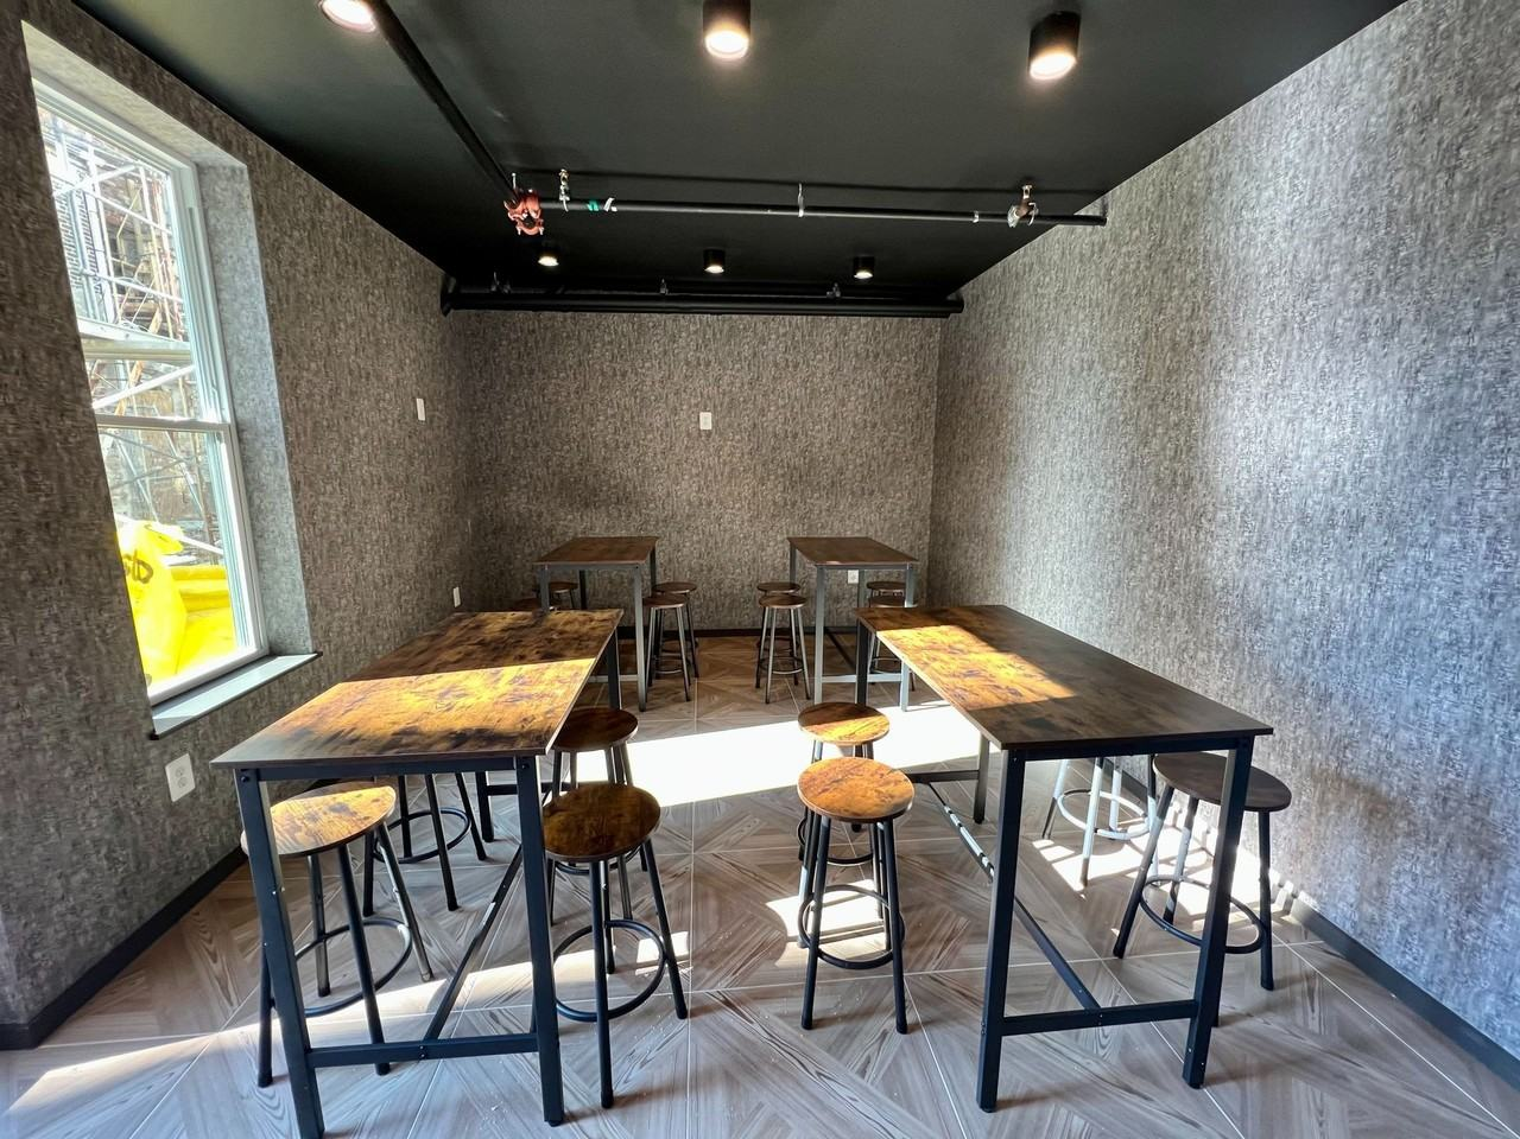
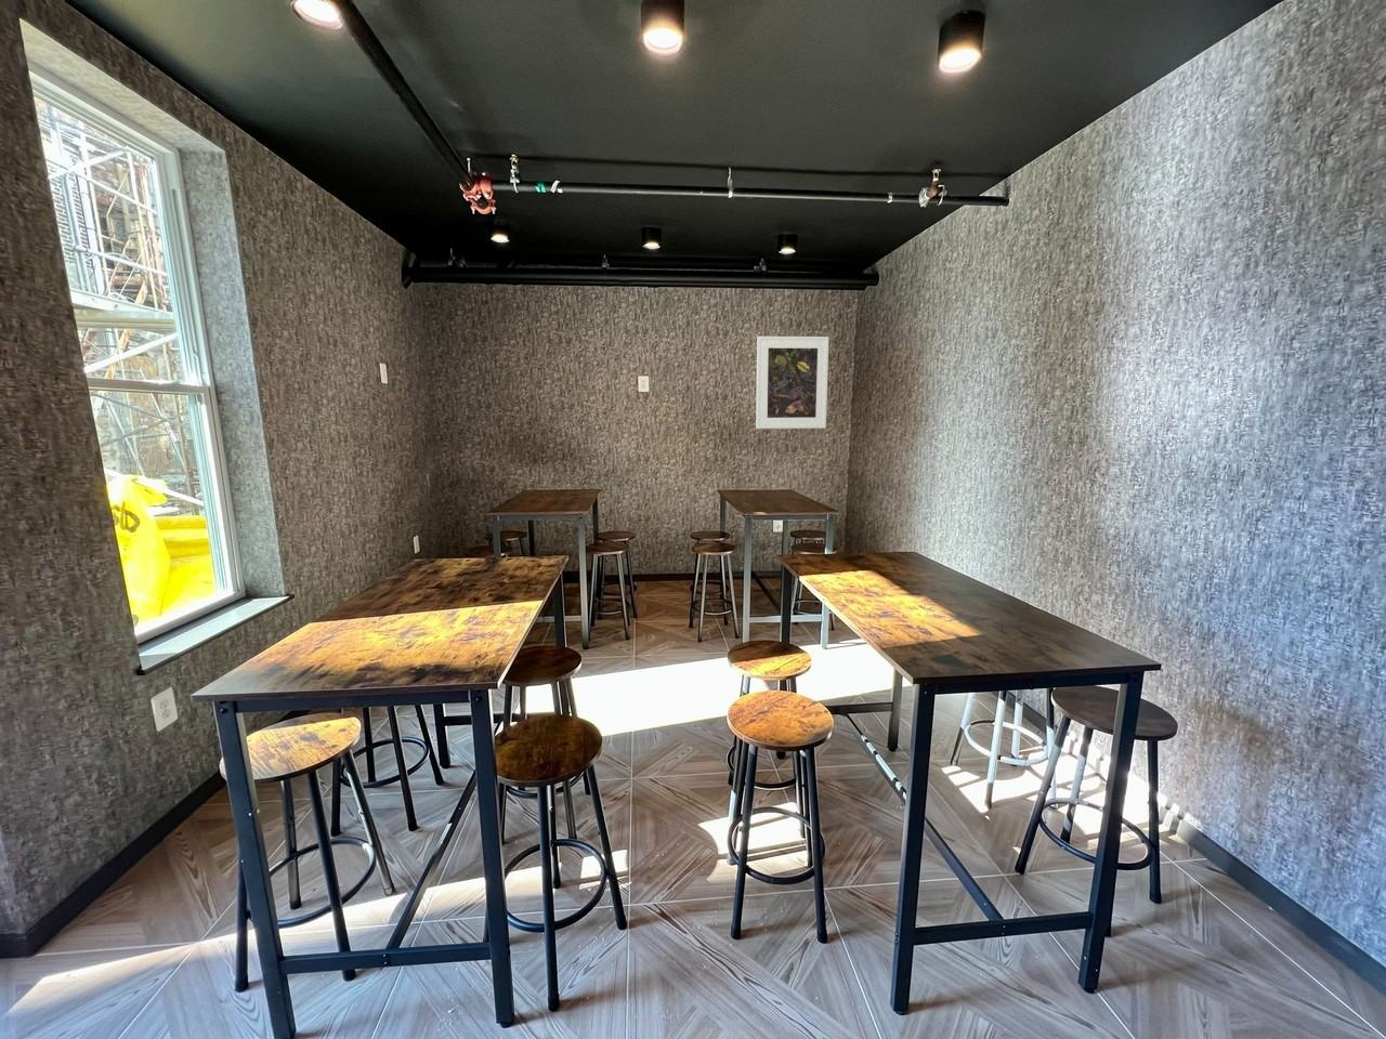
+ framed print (791, 383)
